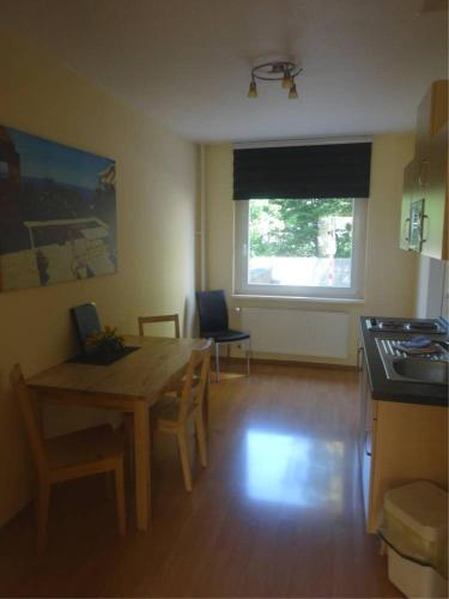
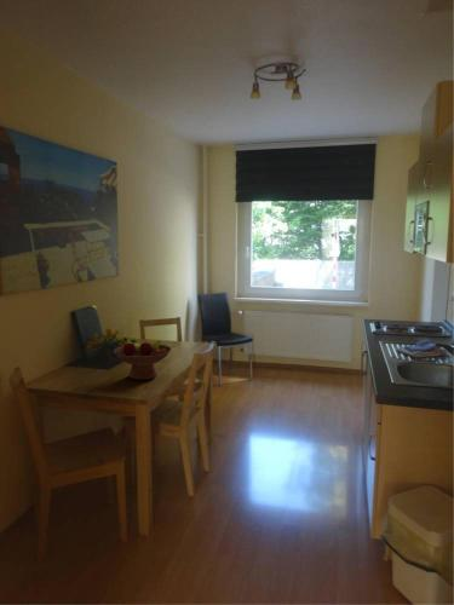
+ fruit bowl (143, 357)
